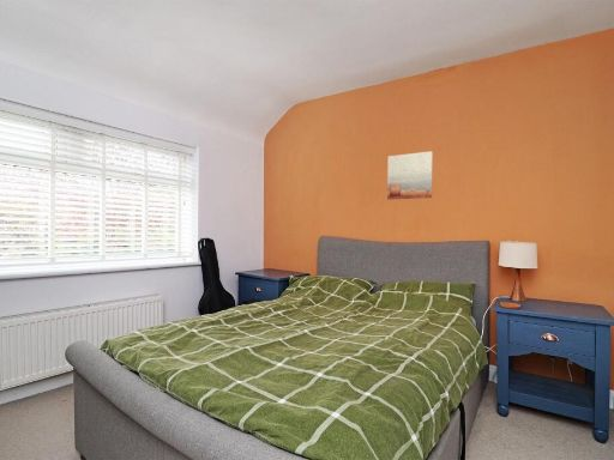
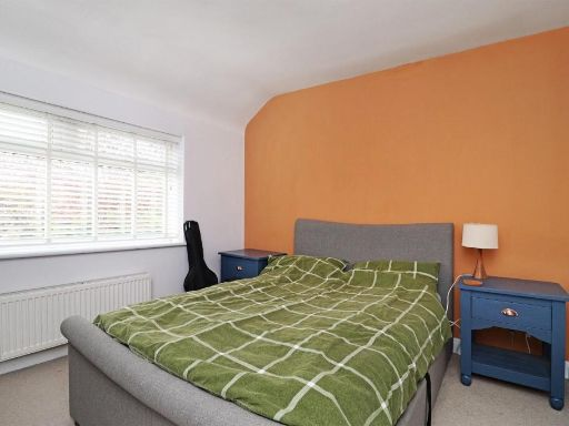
- wall art (409, 176)
